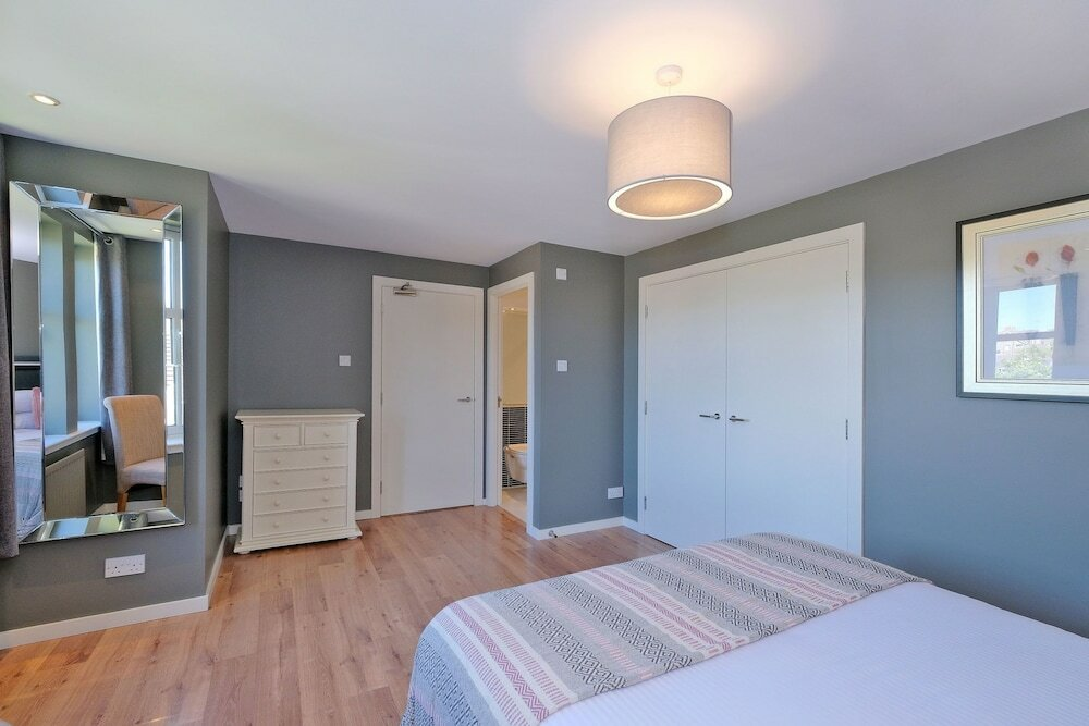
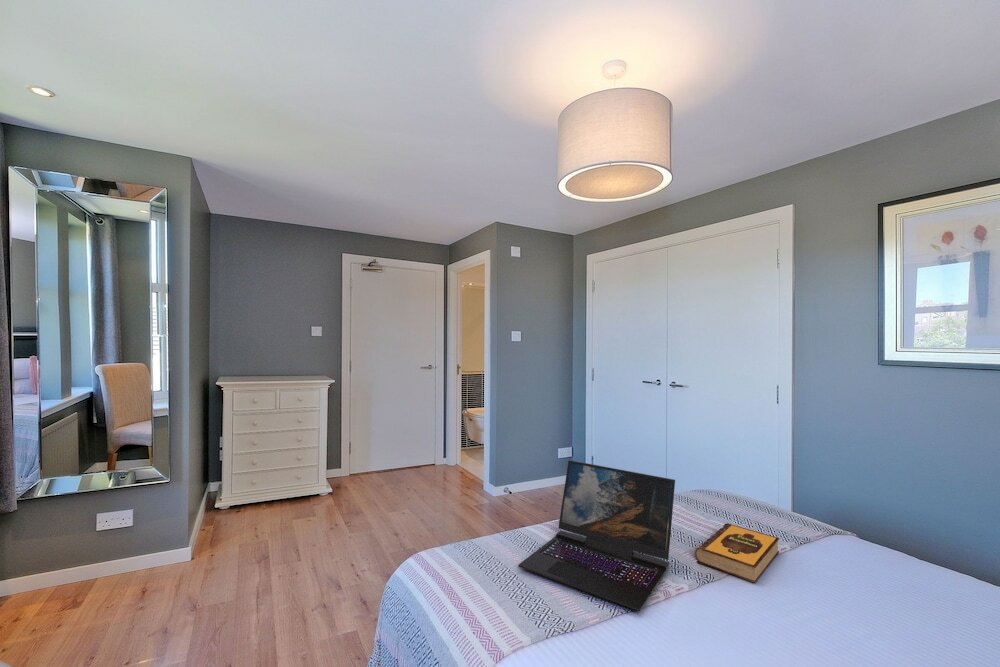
+ laptop (598, 524)
+ hardback book (737, 549)
